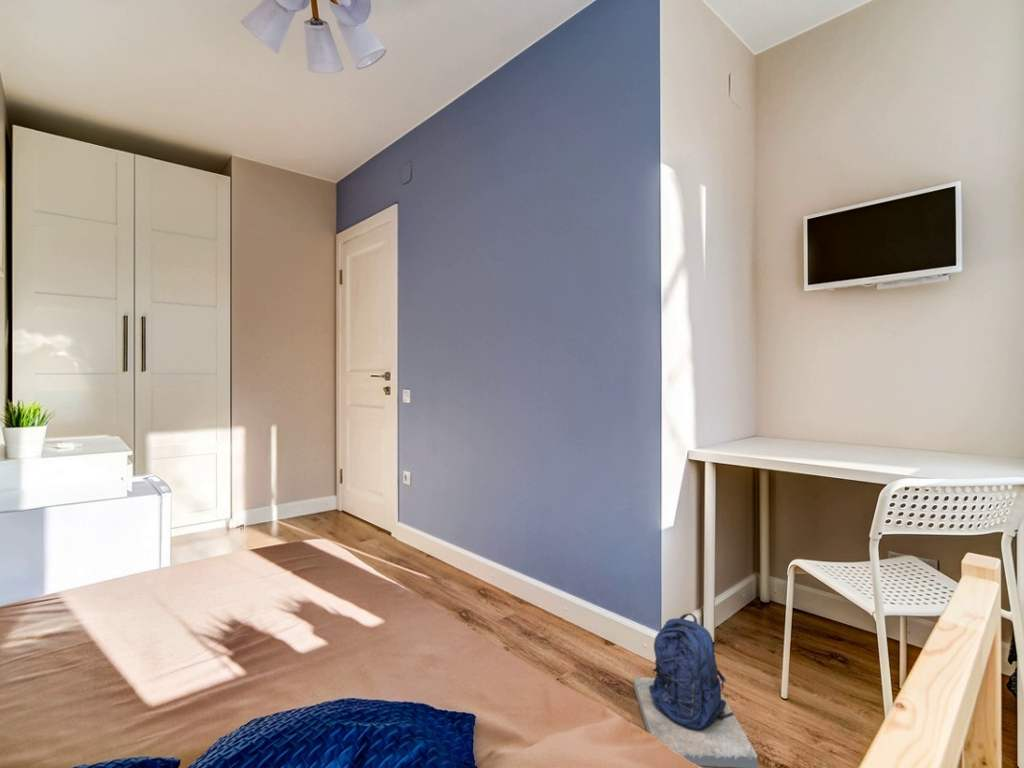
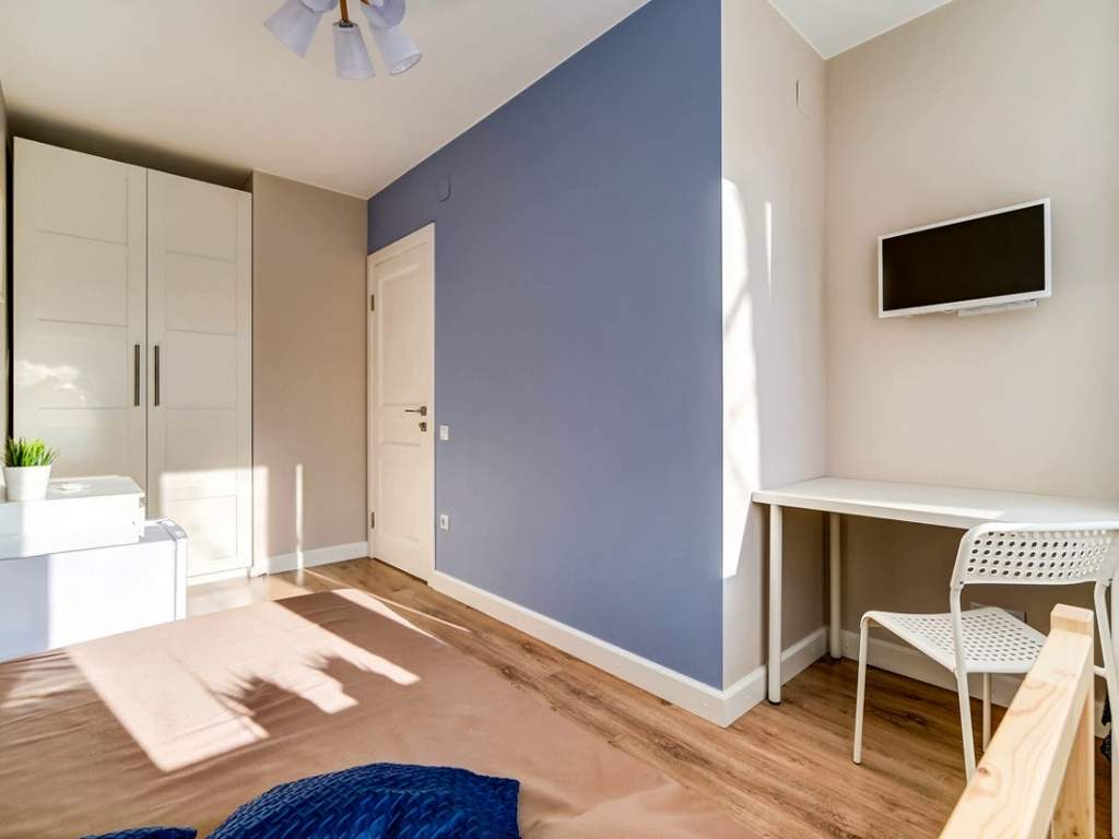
- backpack (688, 670)
